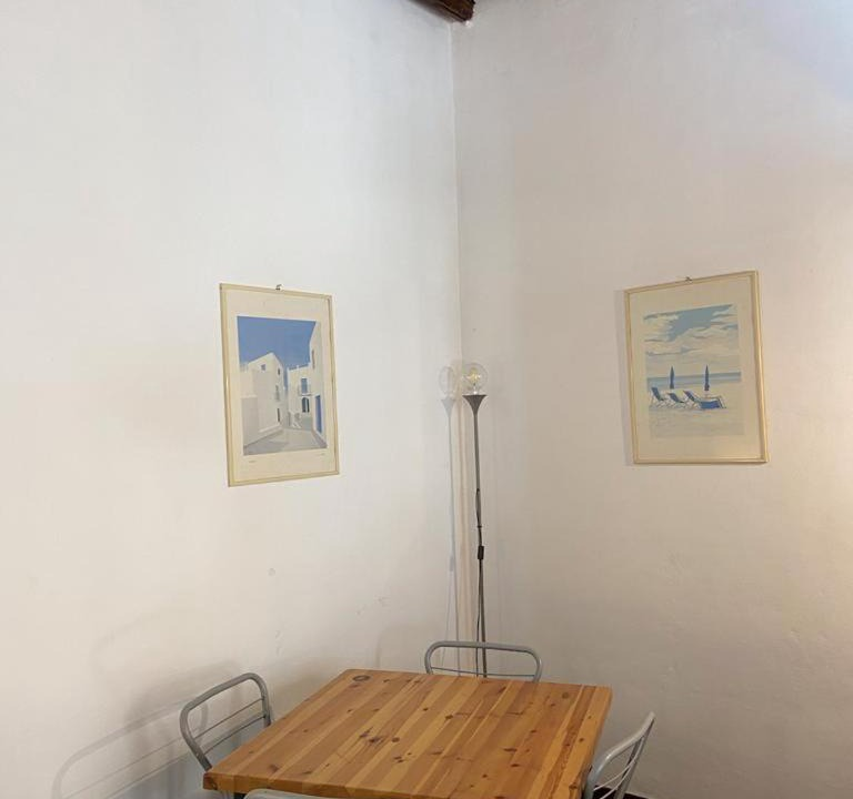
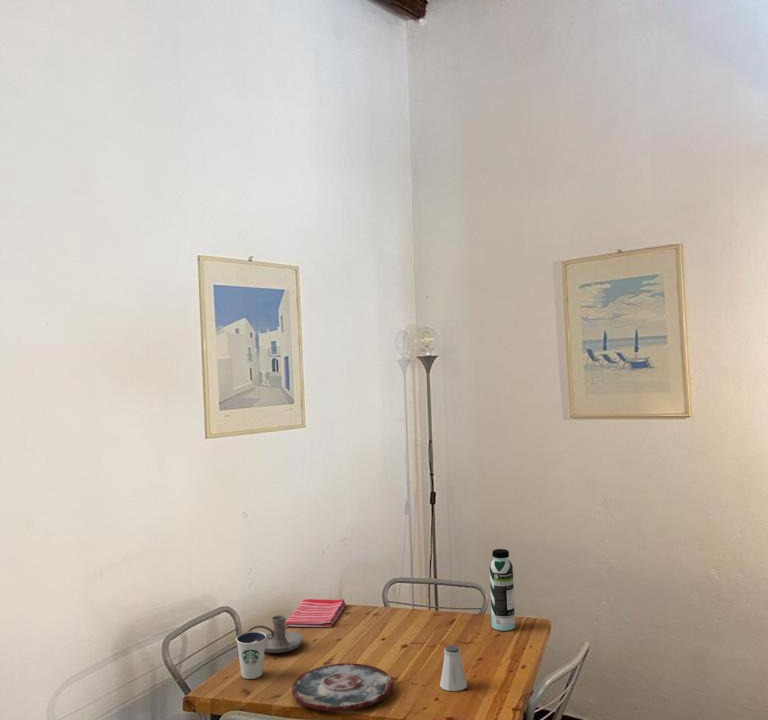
+ saltshaker (452, 666)
+ candle holder (273, 633)
+ dixie cup (251, 655)
+ dish towel (316, 612)
+ water bottle (502, 588)
+ plate (342, 686)
